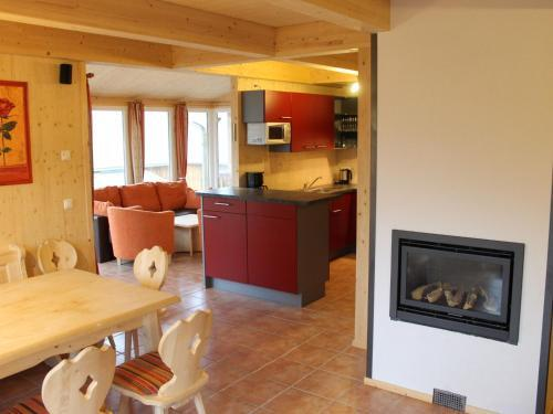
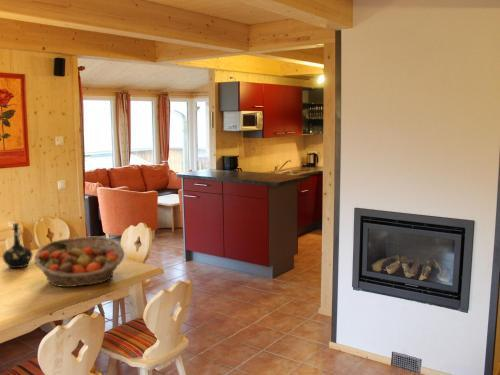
+ fruit basket (80, 261)
+ bottle (17, 245)
